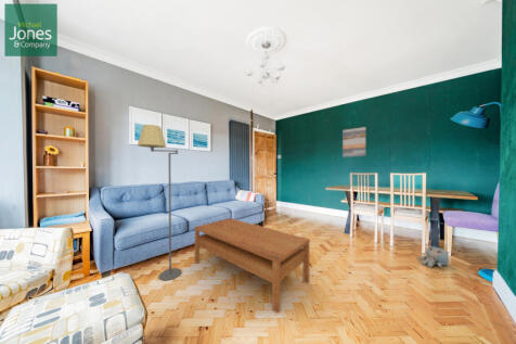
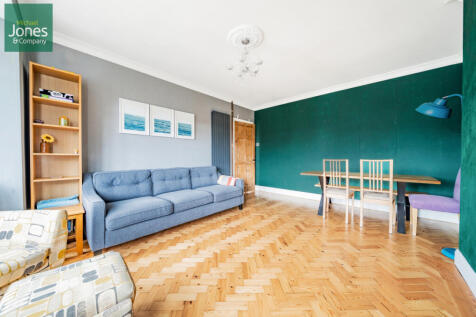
- wall art (353, 142)
- plush toy (434, 256)
- coffee table (246, 251)
- floor lamp (169, 204)
